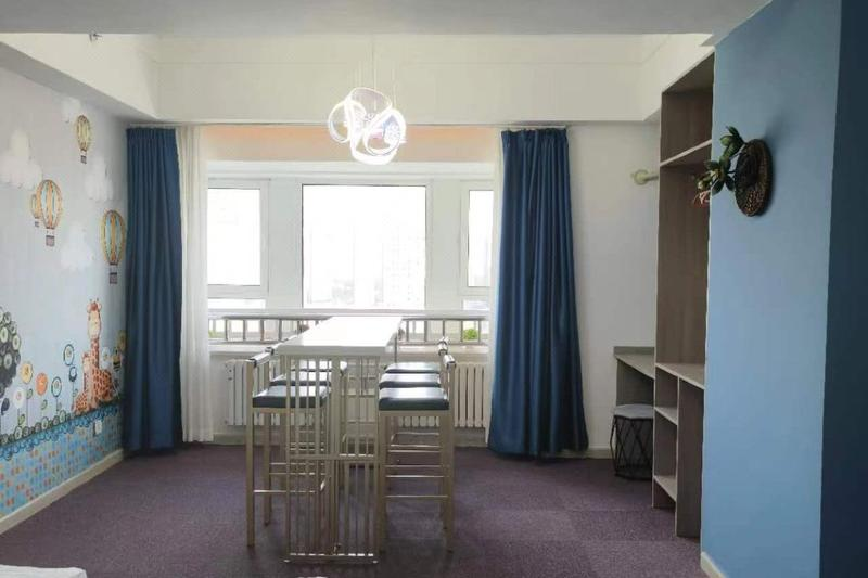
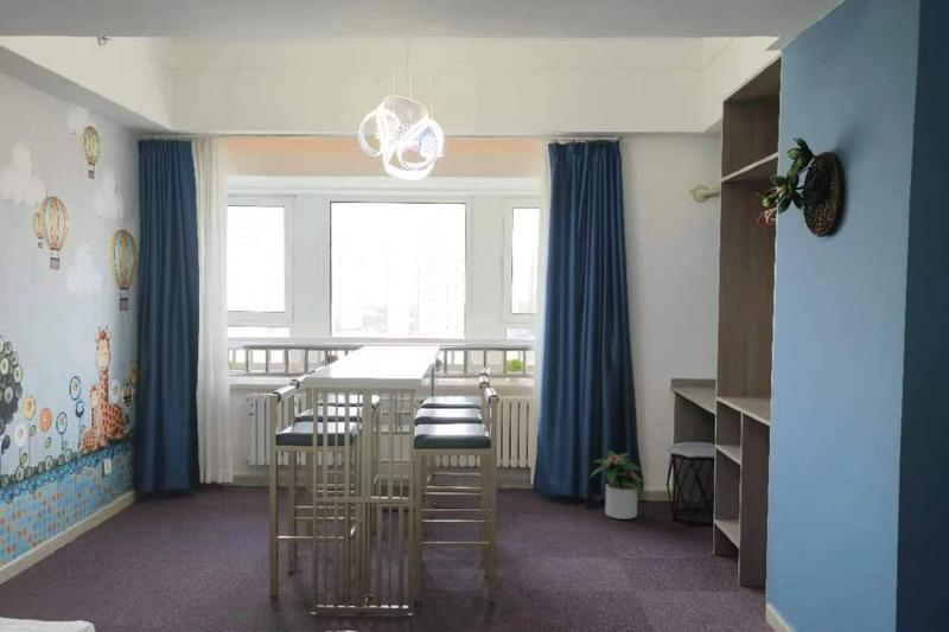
+ potted plant (617, 484)
